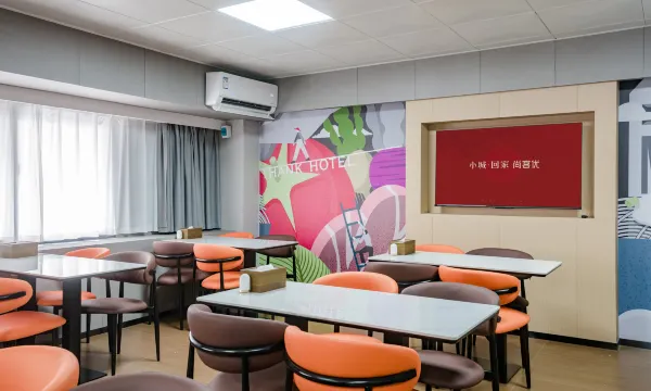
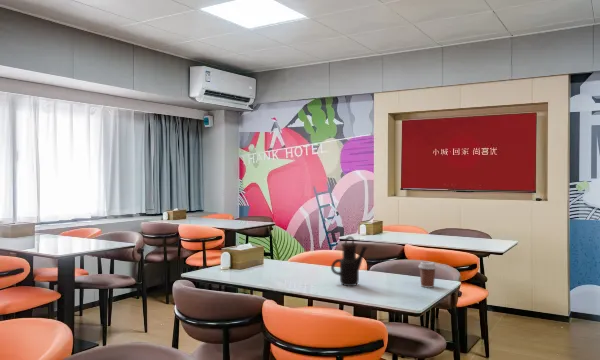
+ coffee cup (427, 274)
+ teapot (349, 260)
